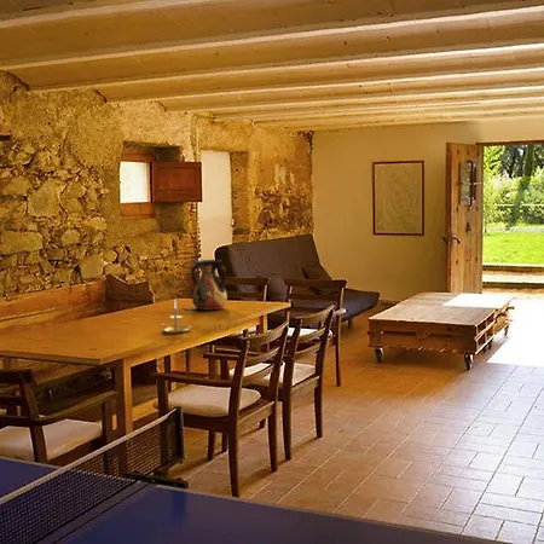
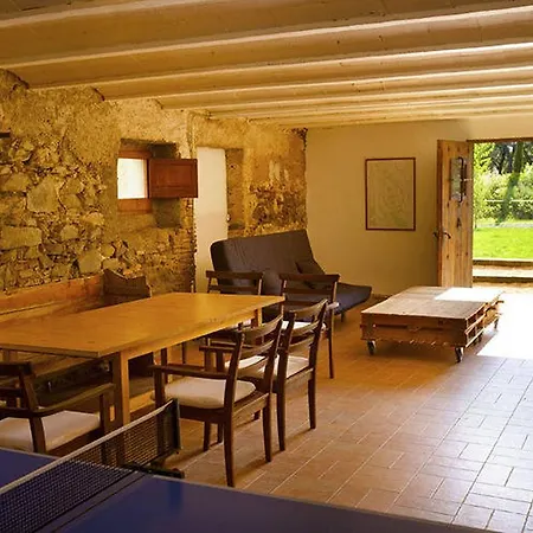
- vase (206, 284)
- candle holder (174, 316)
